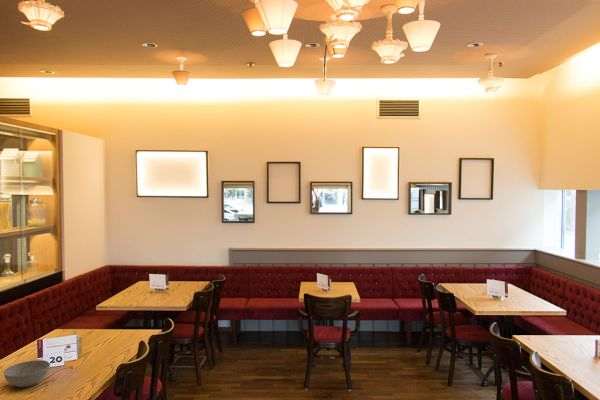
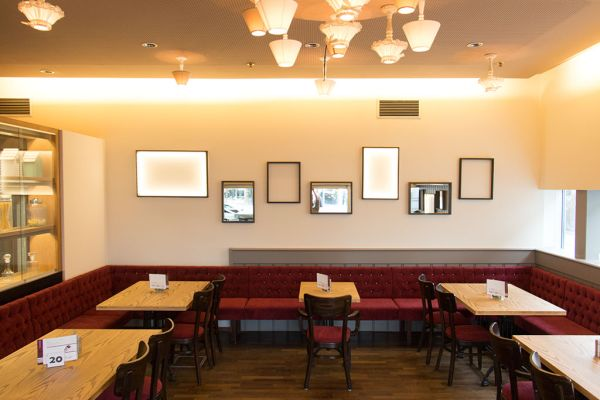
- bowl (27, 375)
